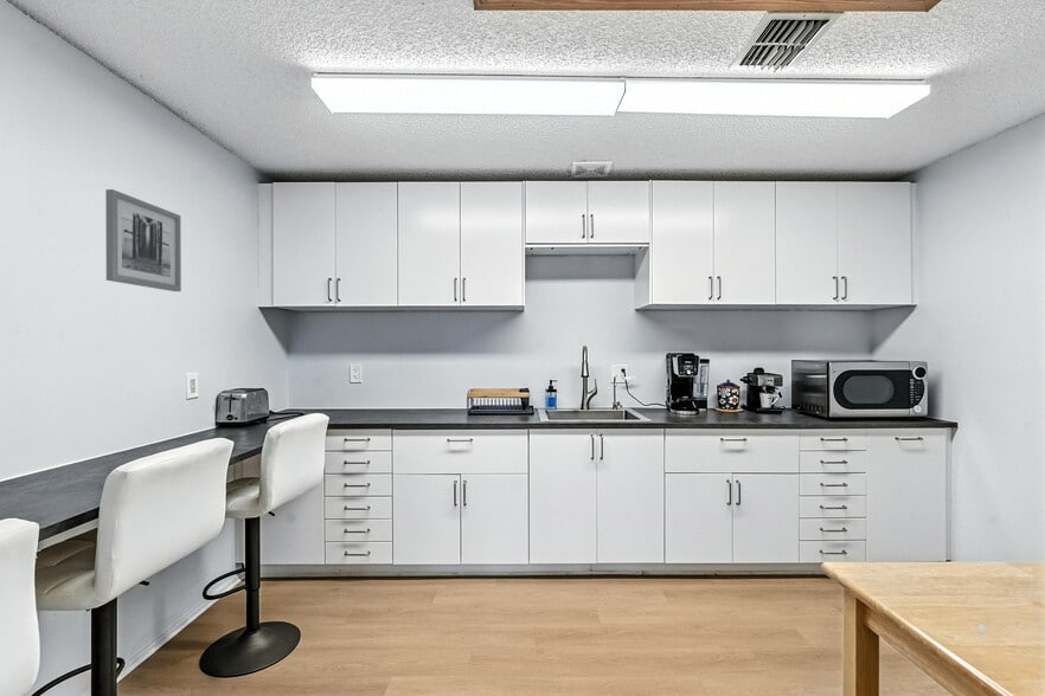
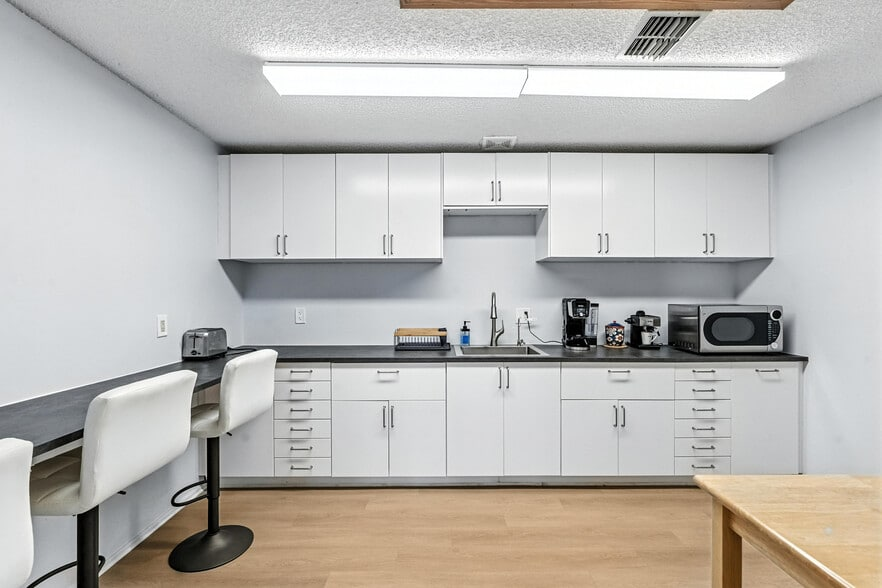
- wall art (146, 245)
